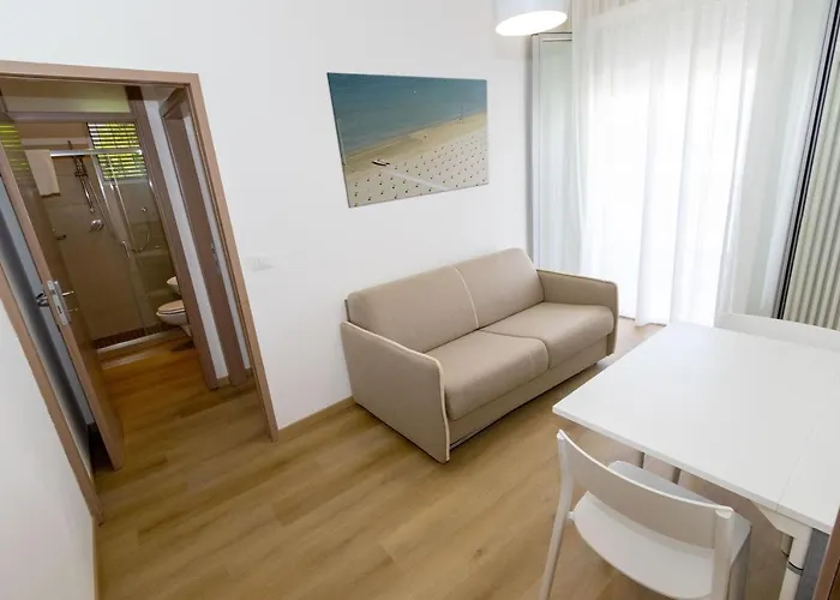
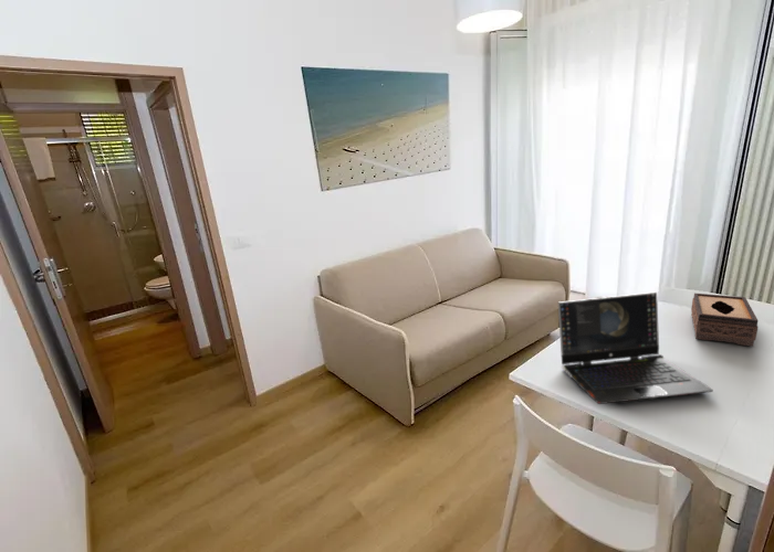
+ tissue box (721, 317)
+ laptop computer (629, 344)
